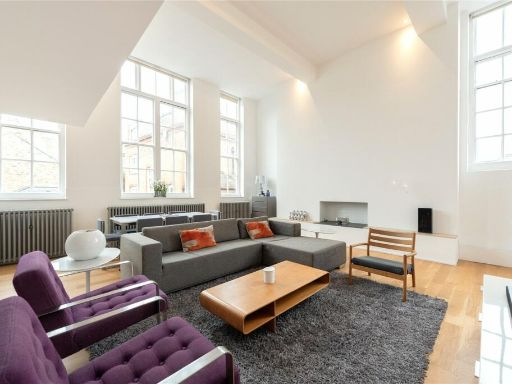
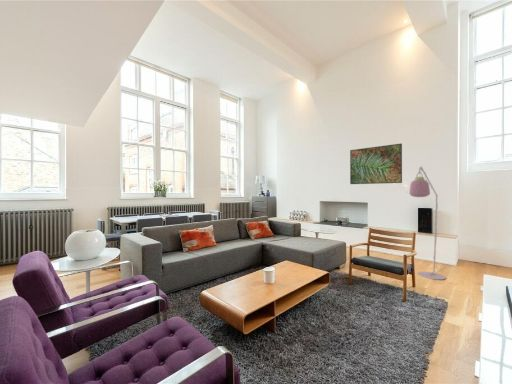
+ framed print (374, 165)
+ floor lamp (435, 220)
